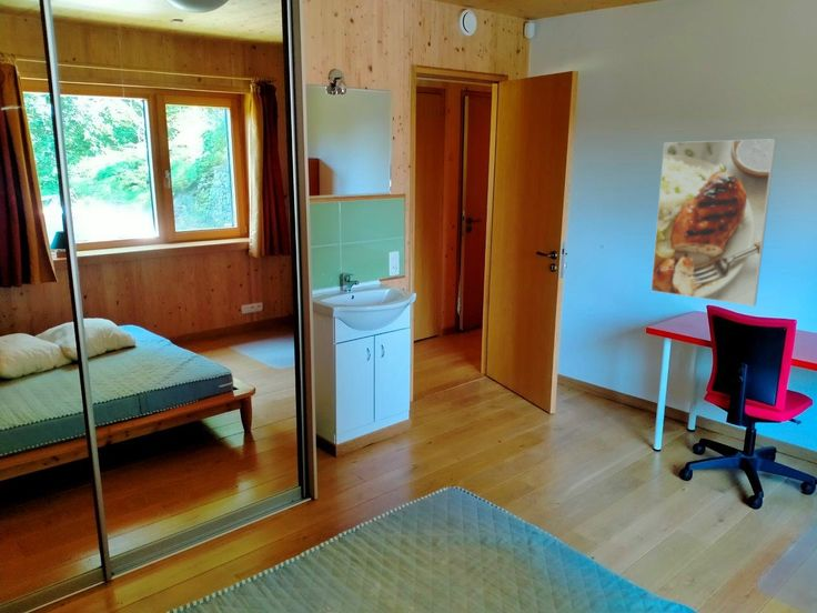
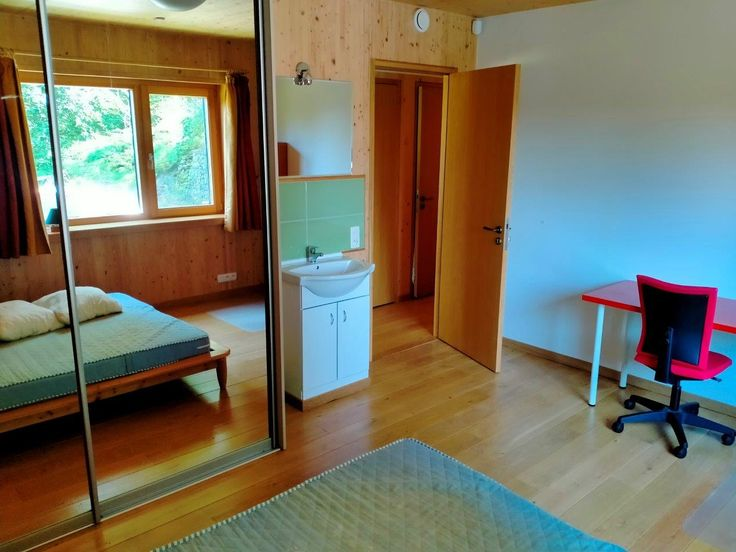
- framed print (708, 221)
